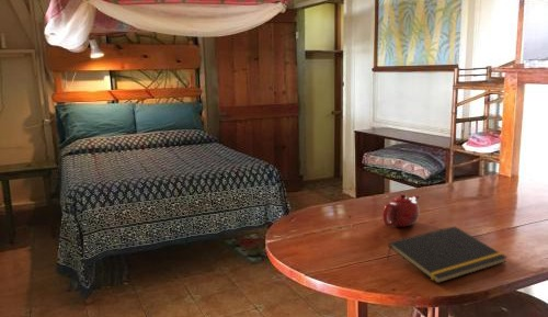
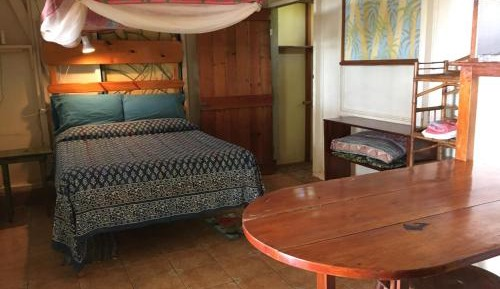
- notepad (446, 251)
- teapot (401, 208)
